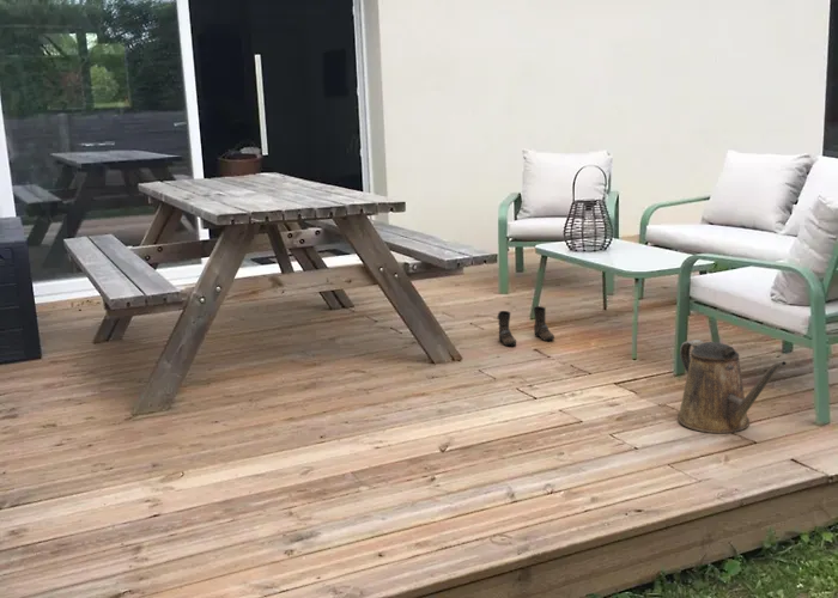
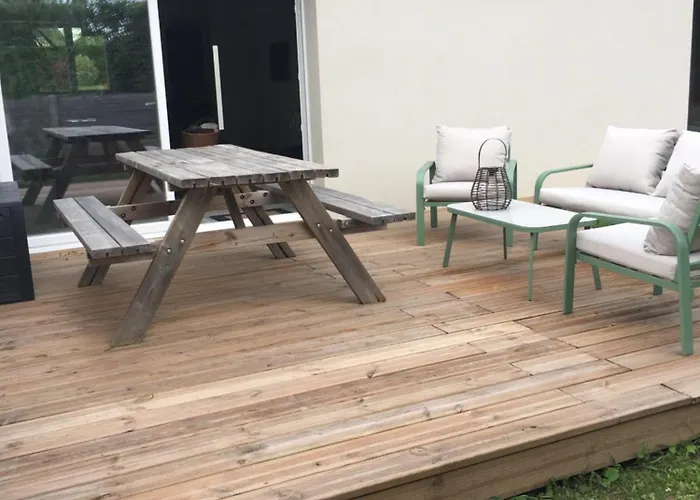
- watering can (729, 384)
- boots (534, 325)
